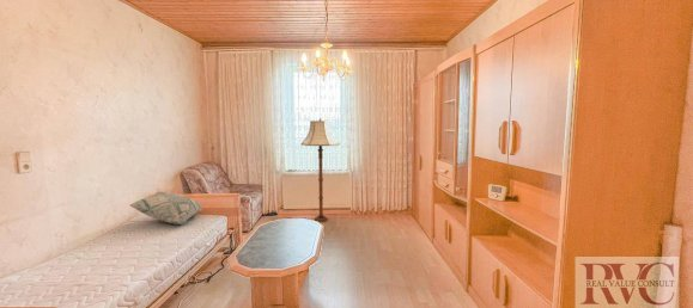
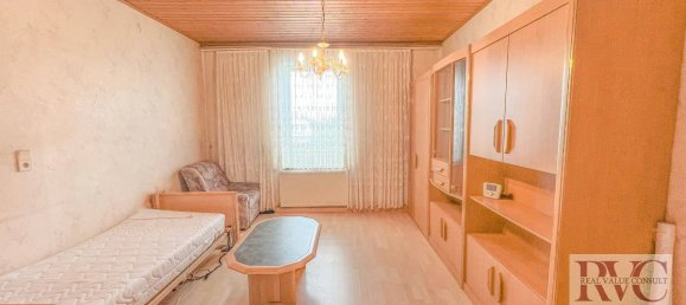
- floor lamp (320, 168)
- decorative pillow (169, 208)
